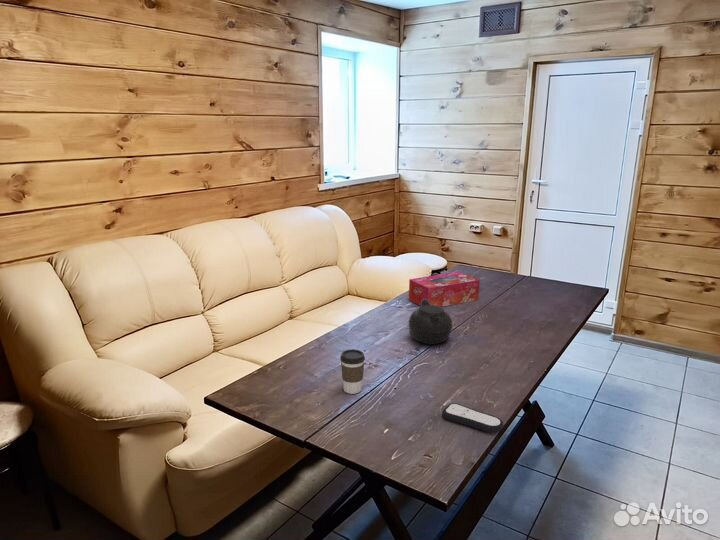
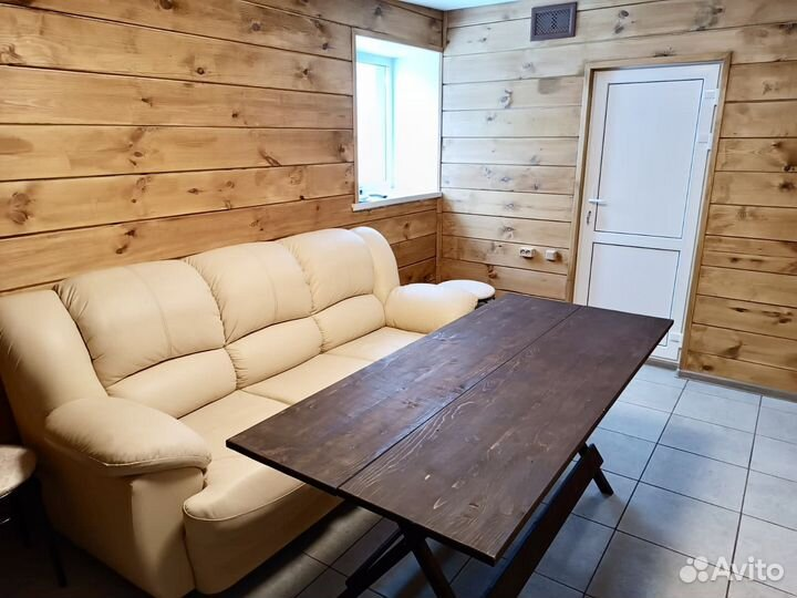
- remote control (472, 417)
- teapot (429, 322)
- tissue box (444, 289)
- coffee cup (352, 371)
